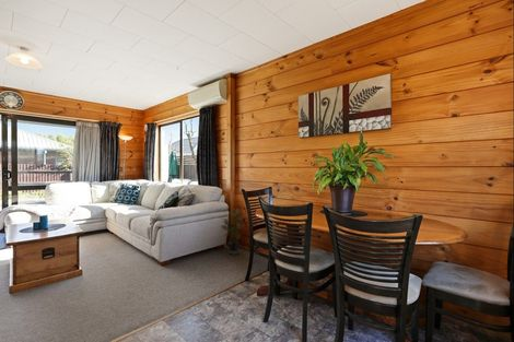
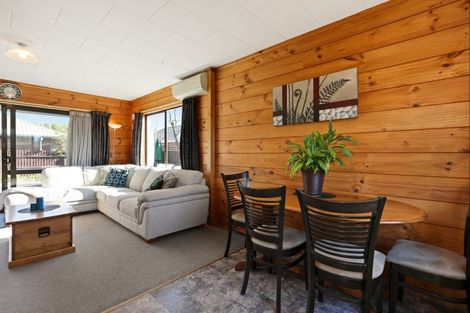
- potted plant (233, 229)
